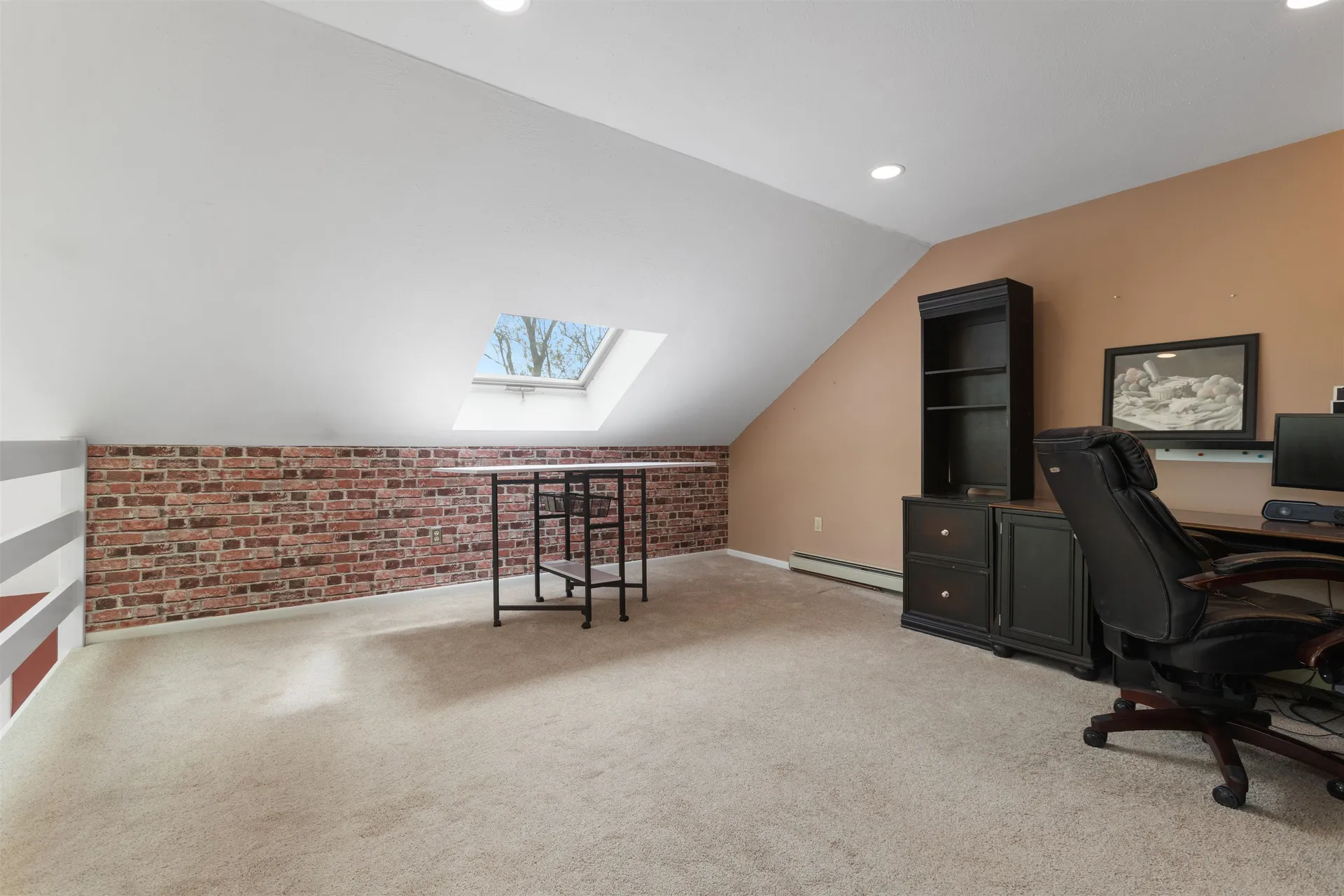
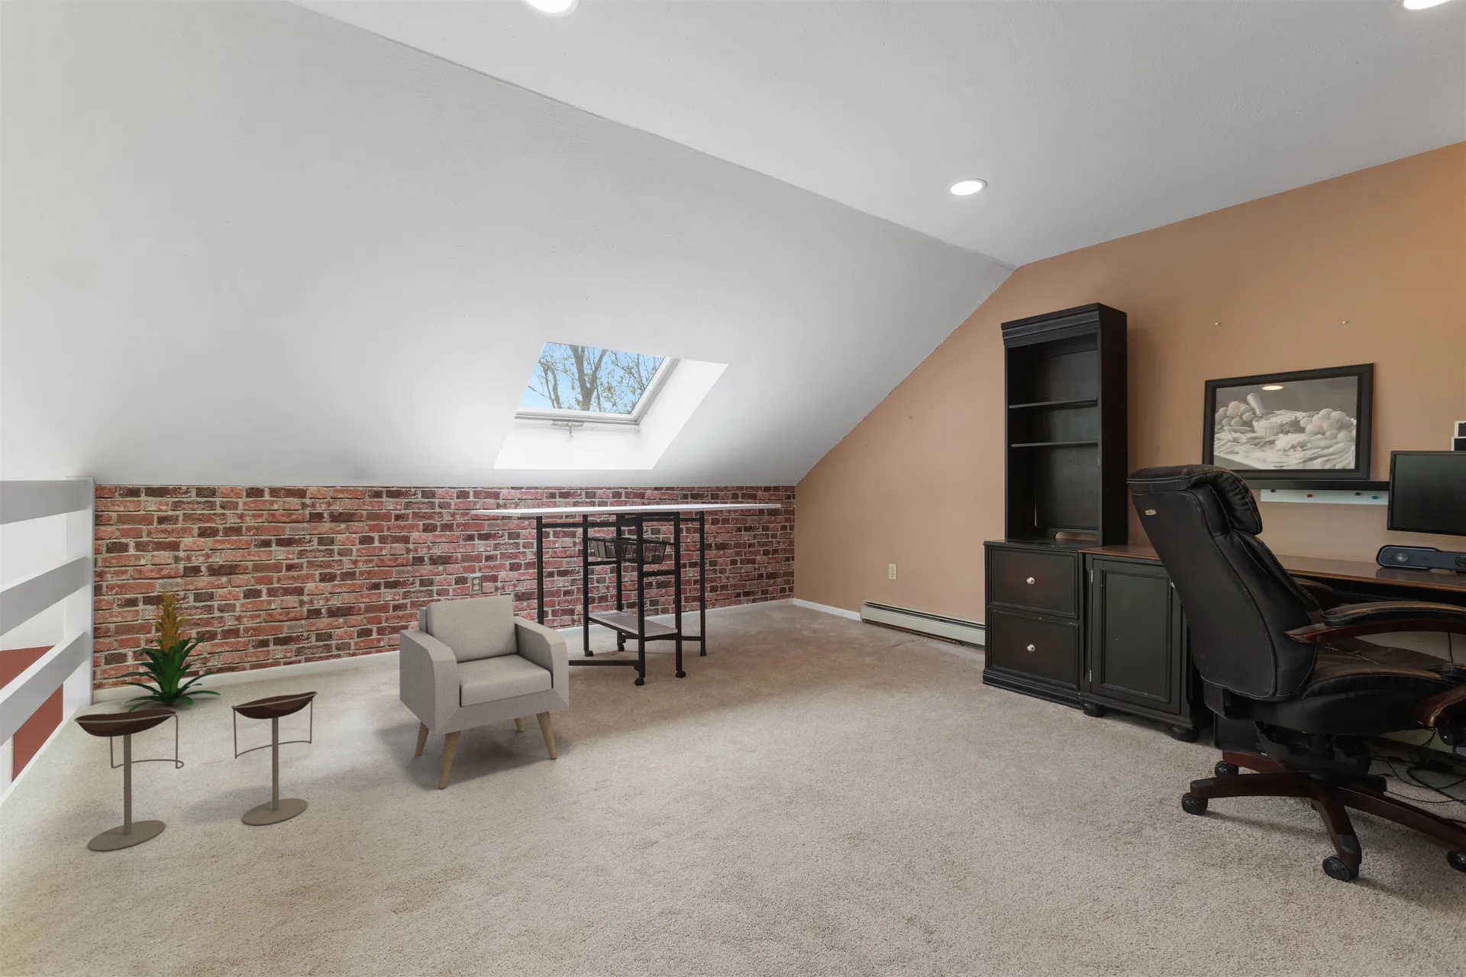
+ bar stool (183, 763)
+ indoor plant (169, 643)
+ armchair (482, 678)
